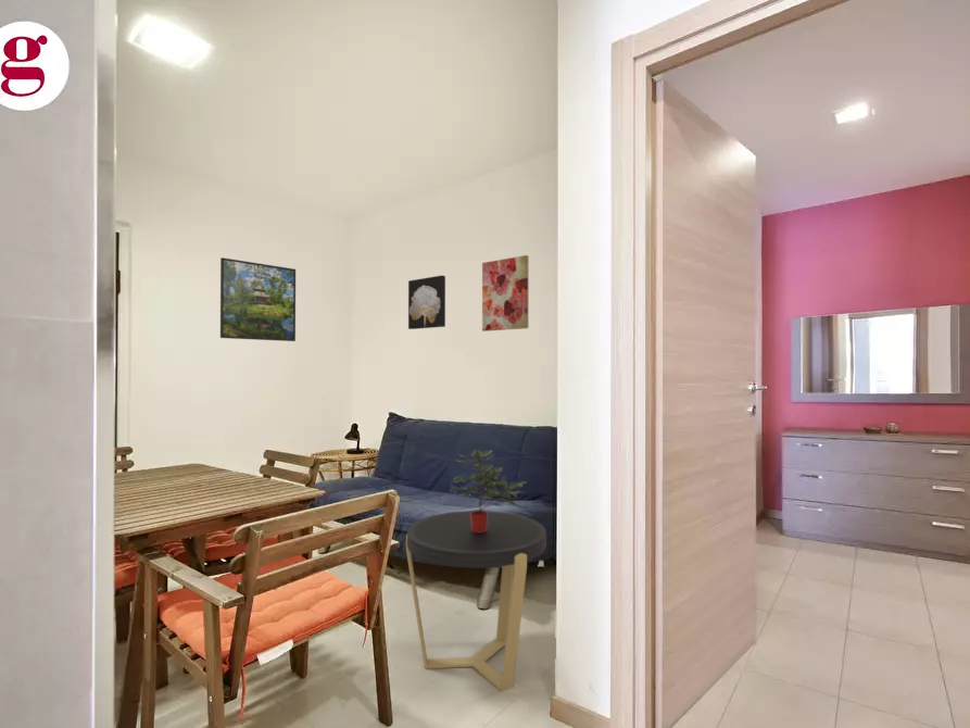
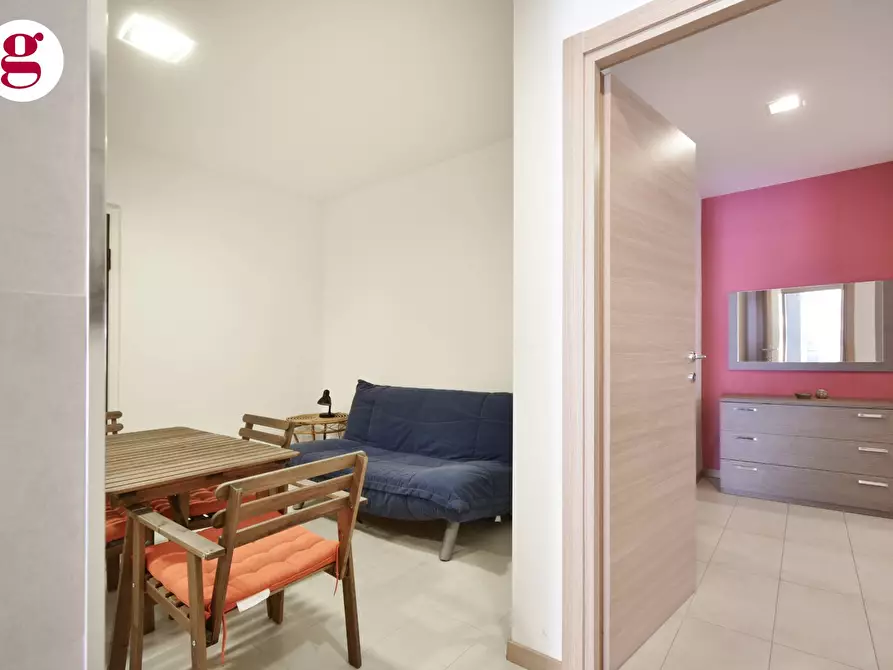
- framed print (260, 301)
- wall art (504, 294)
- side table (500, 595)
- wall art (426, 303)
- potted plant (490, 489)
